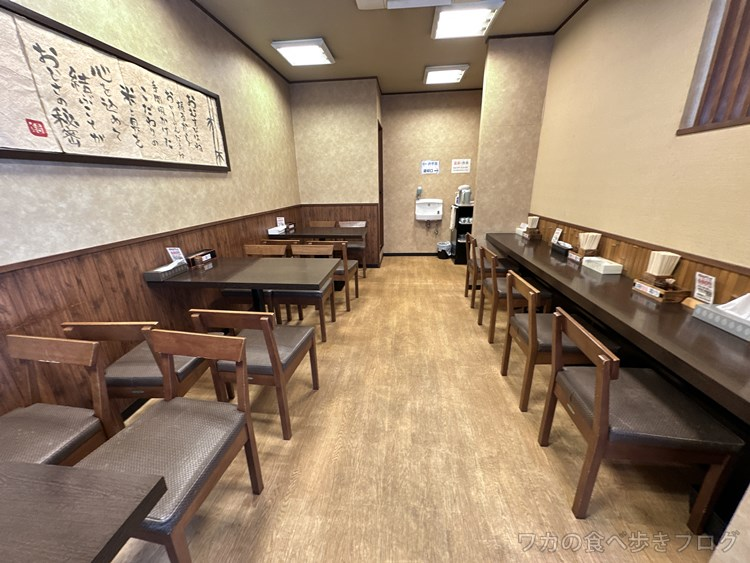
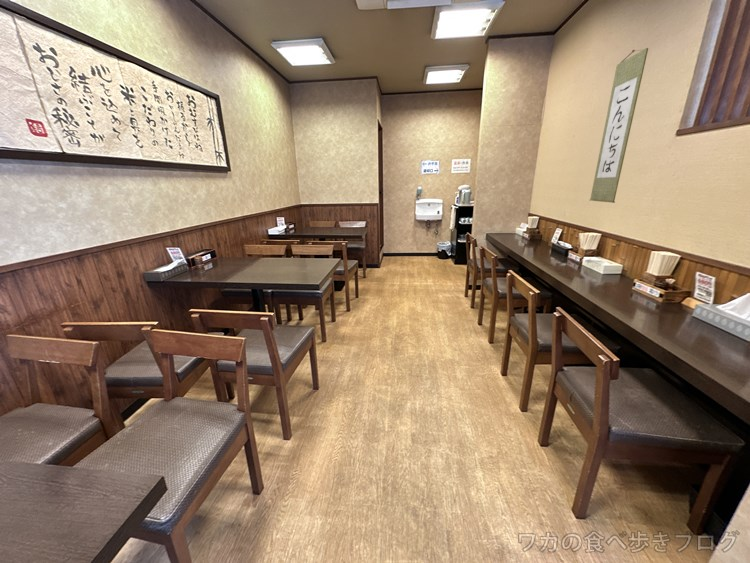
+ wall scroll (616, 131)
